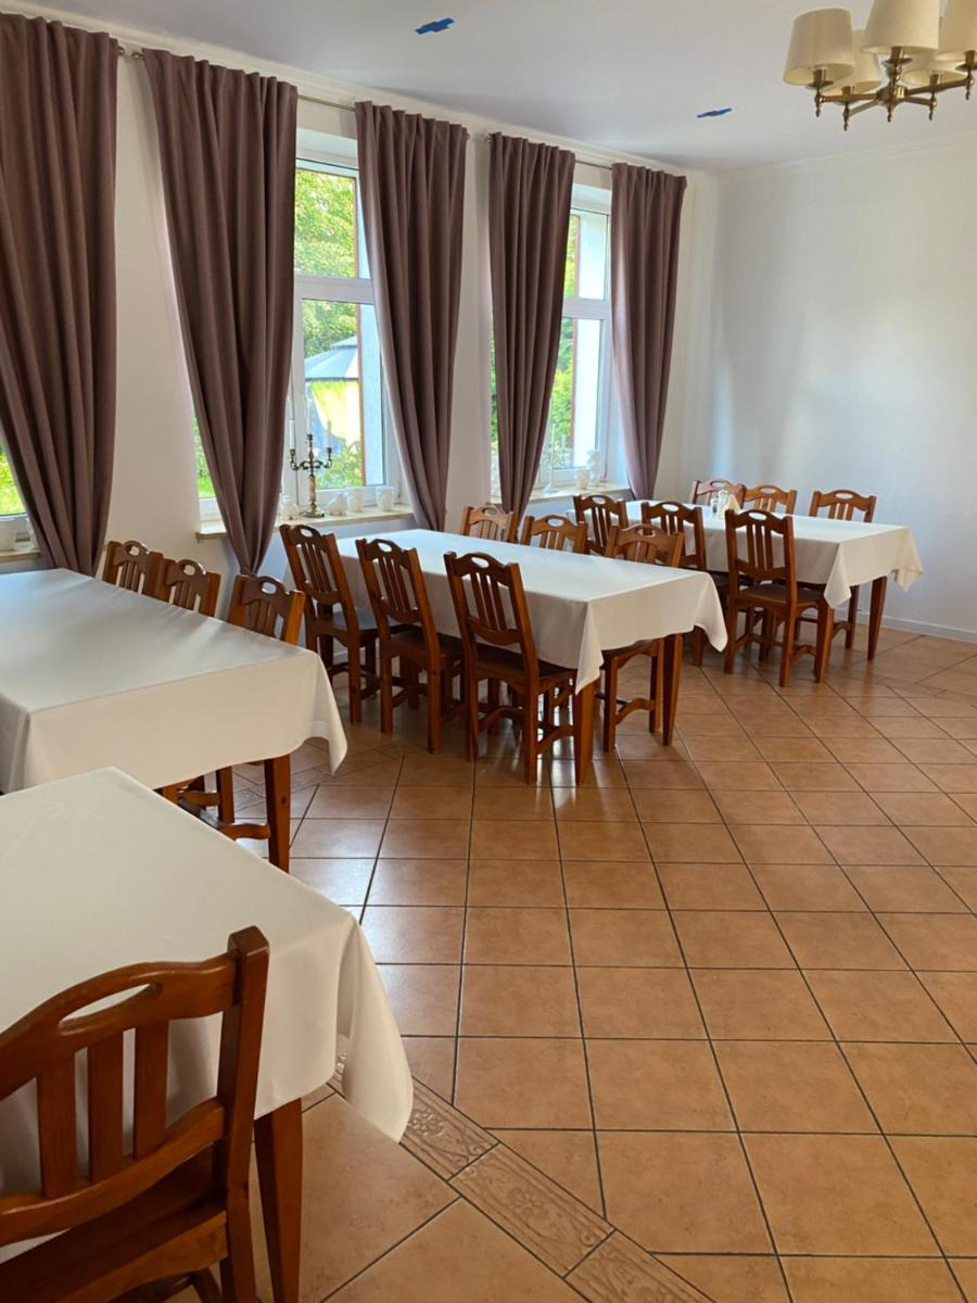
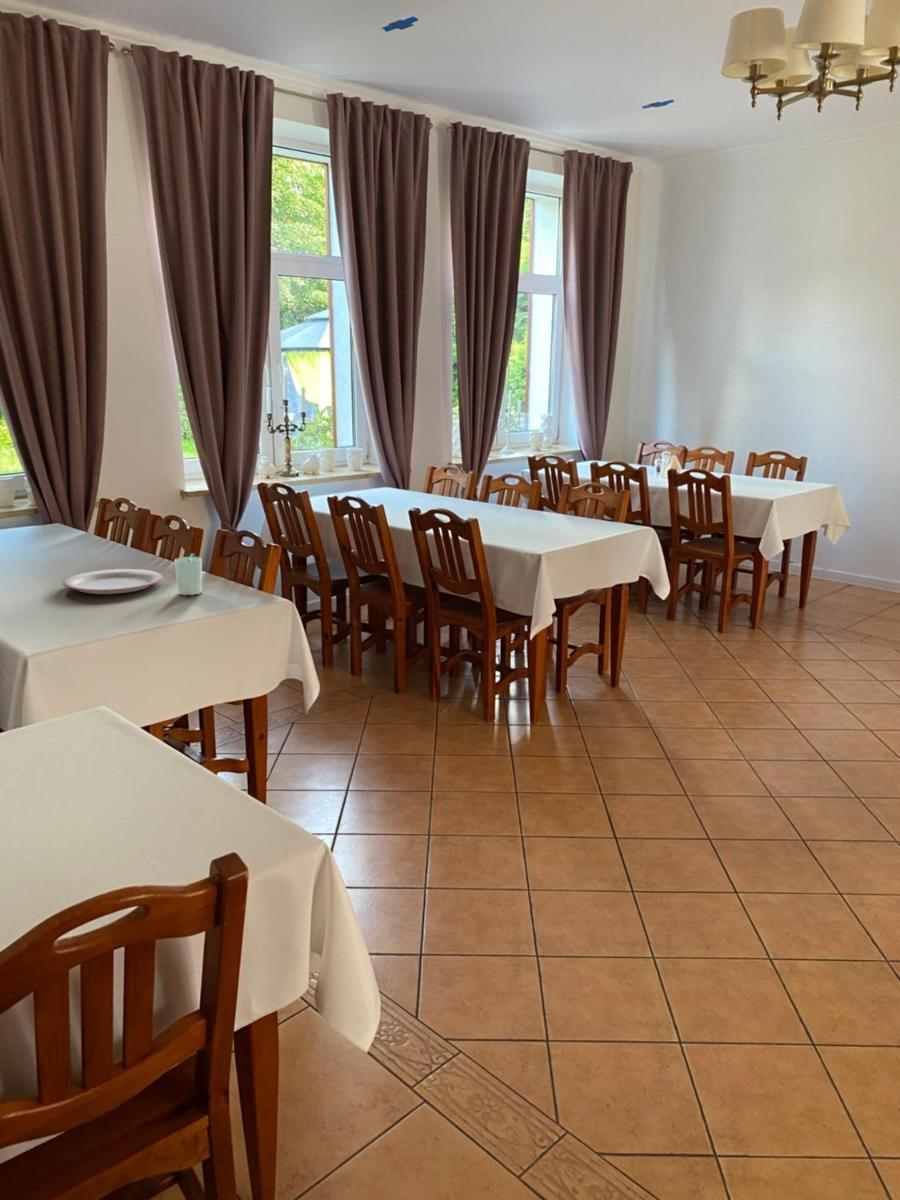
+ plate (114, 582)
+ cup (188, 572)
